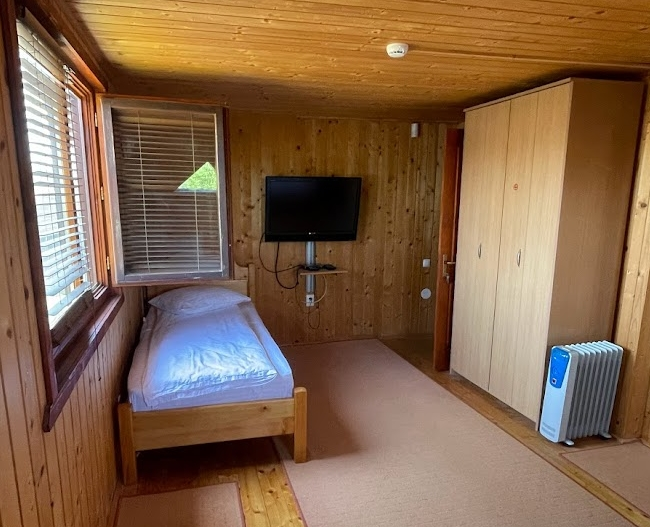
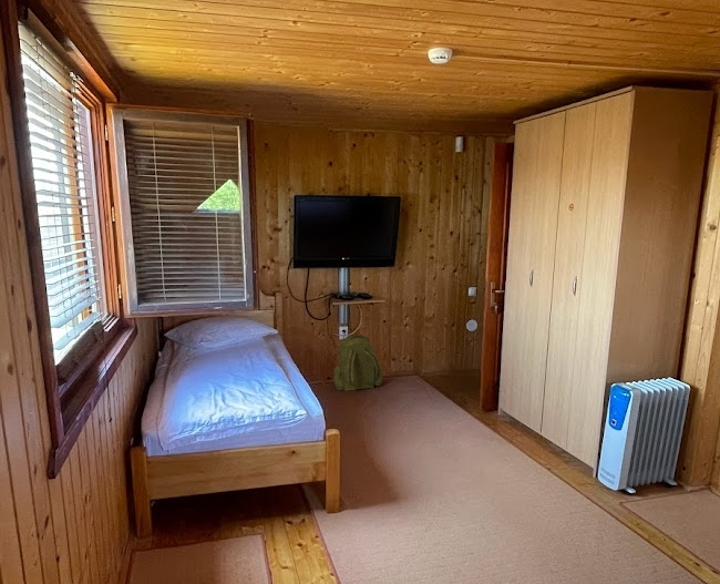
+ backpack (358, 361)
